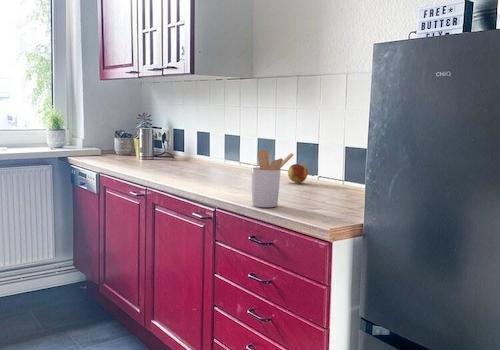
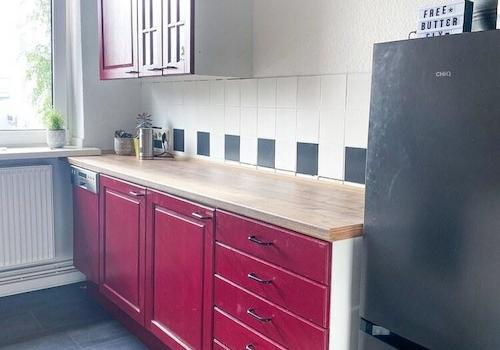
- fruit (297, 173)
- utensil holder (273, 178)
